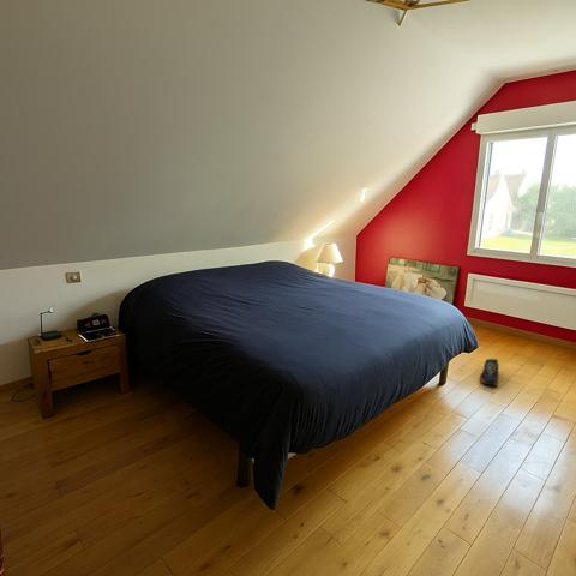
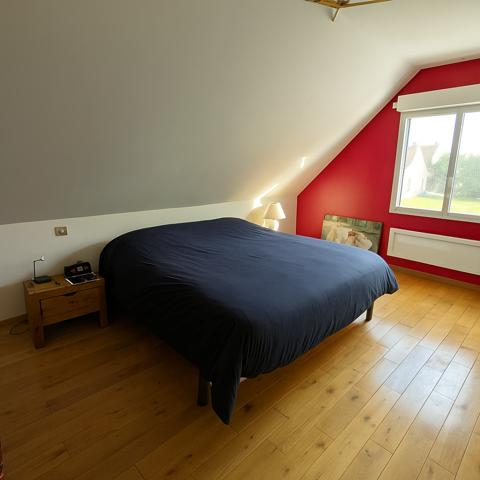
- shoe (491, 370)
